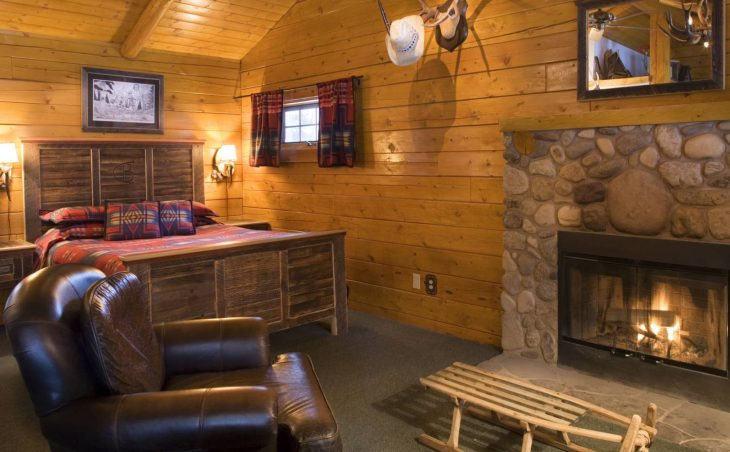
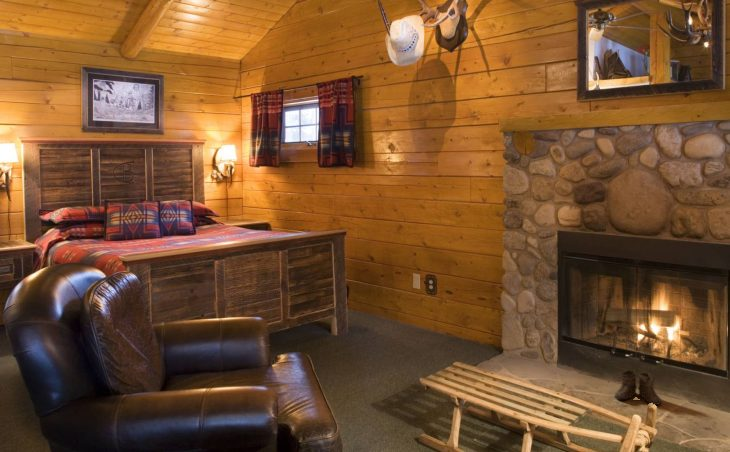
+ boots (636, 386)
